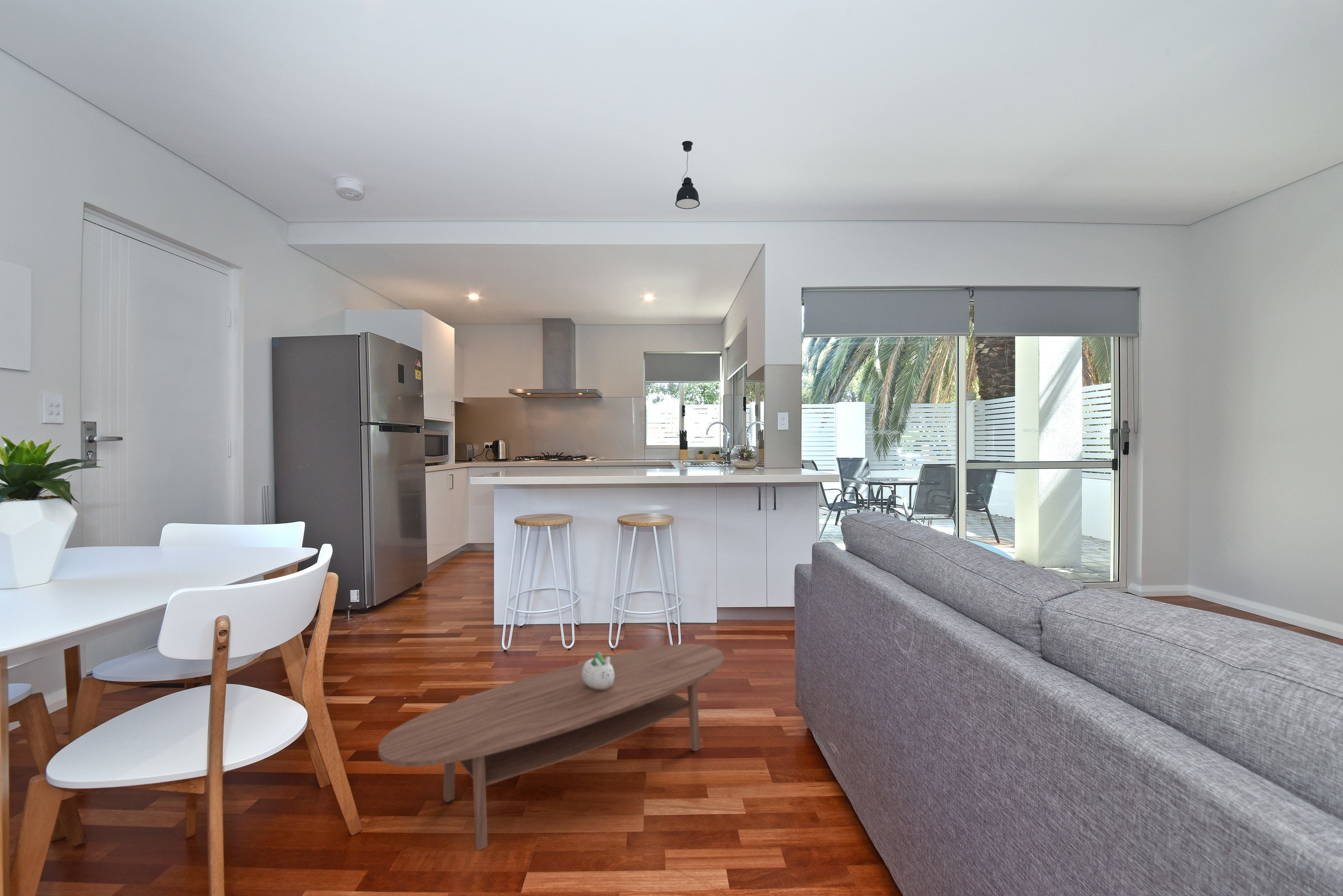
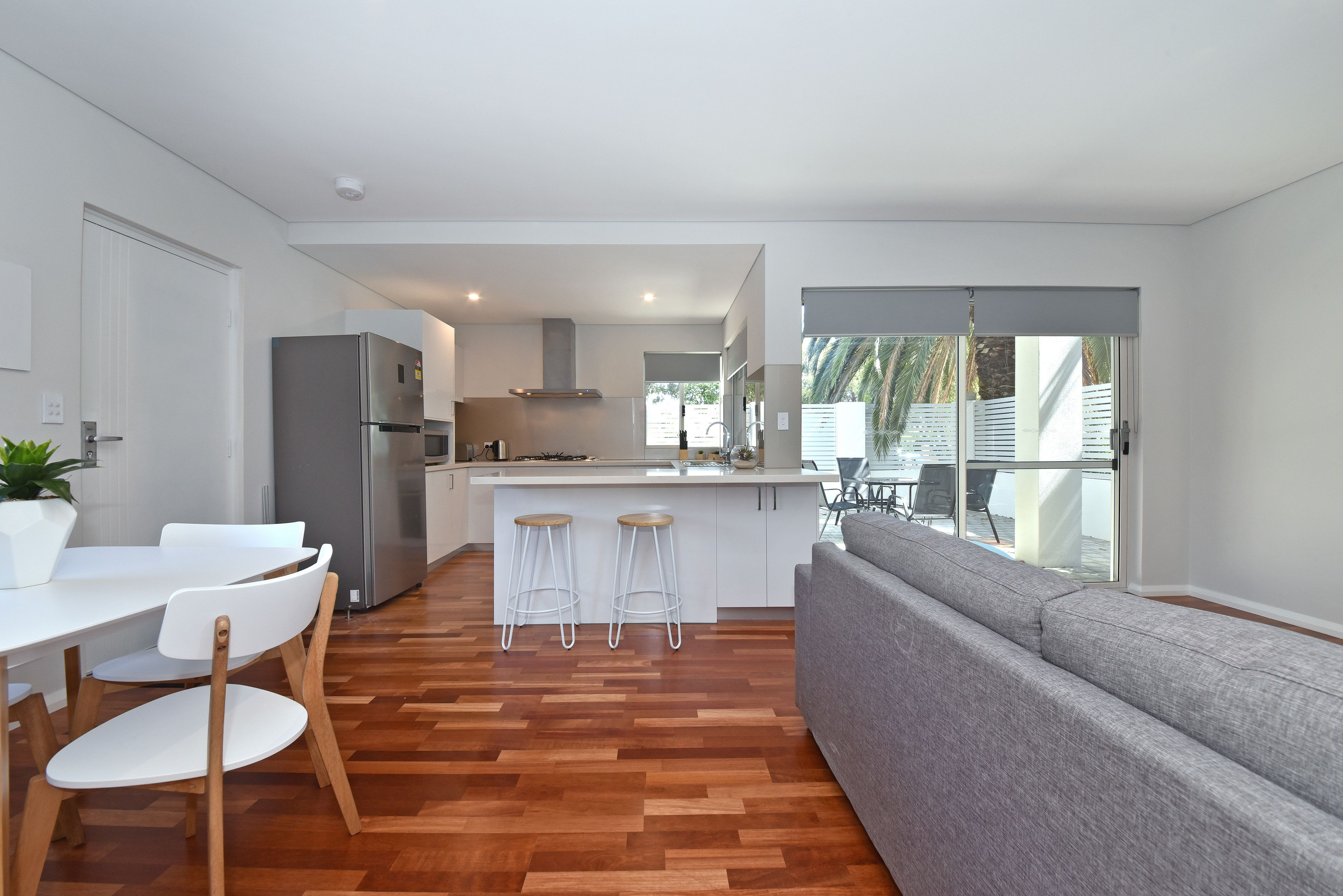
- pendant light (687, 175)
- coffee table (581, 731)
- succulent planter (599, 668)
